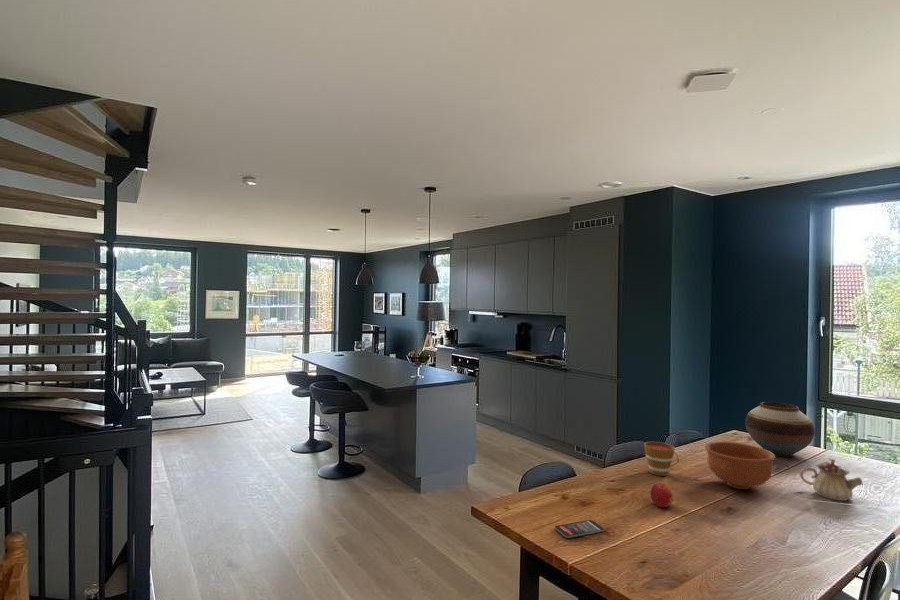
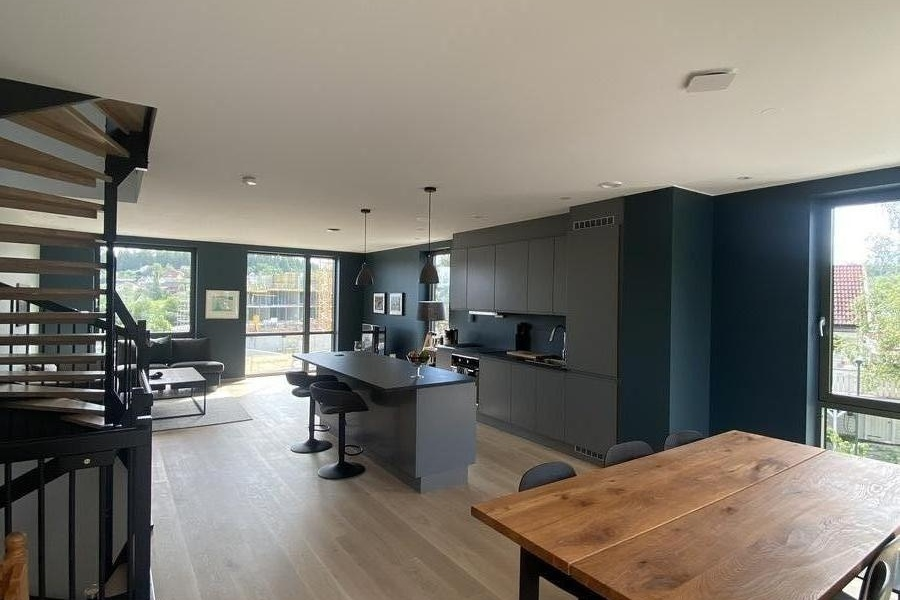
- cup (661, 459)
- smartphone (579, 528)
- teapot (829, 476)
- bowl (738, 467)
- vase (778, 429)
- fruit (661, 494)
